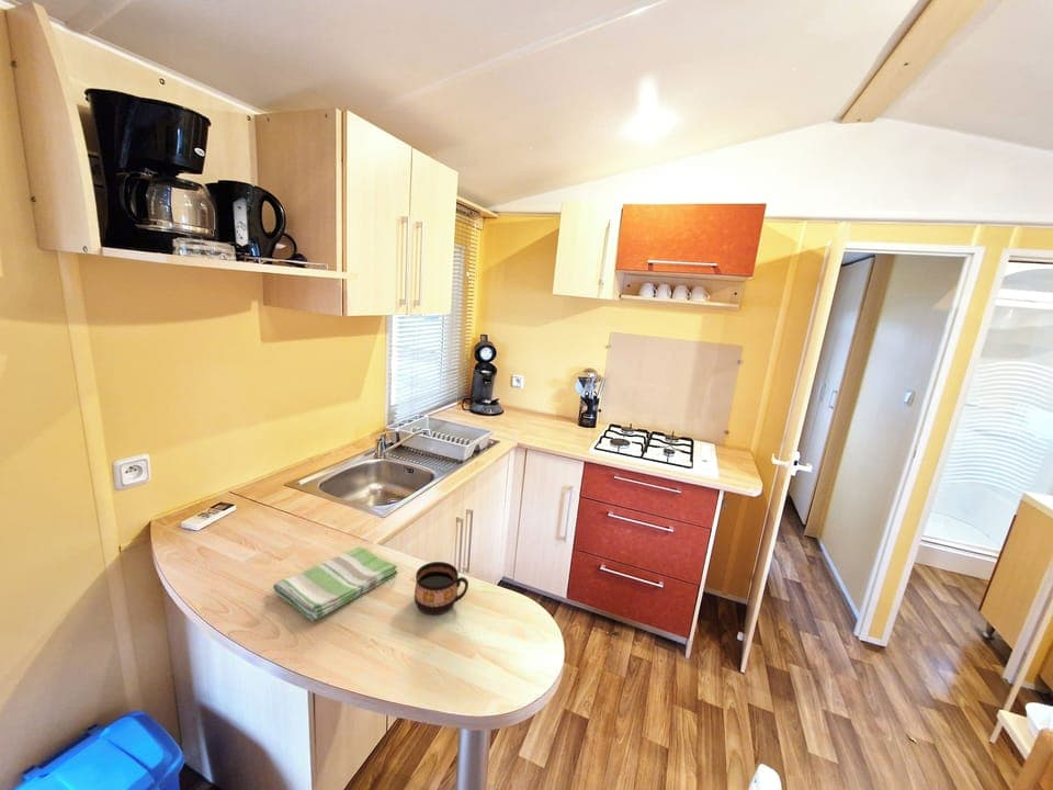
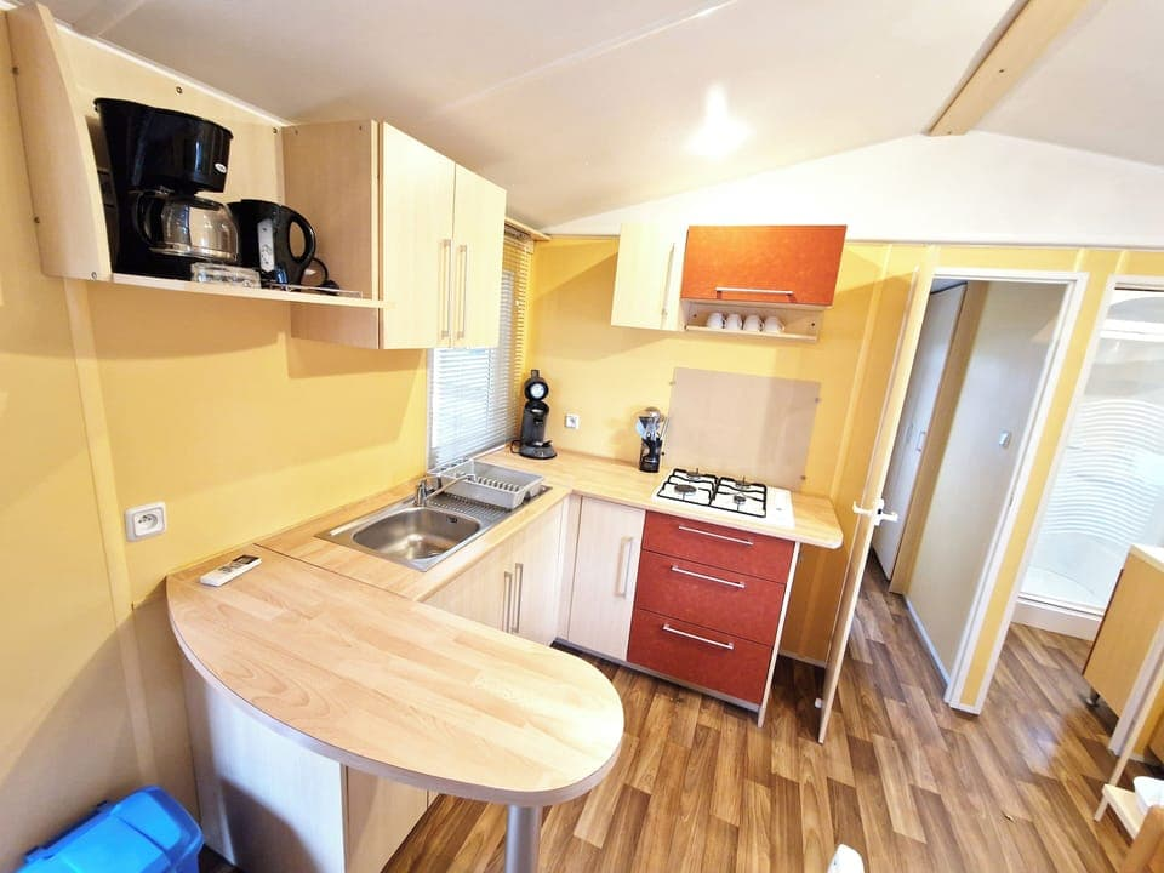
- dish towel (338, 576)
- cup (438, 589)
